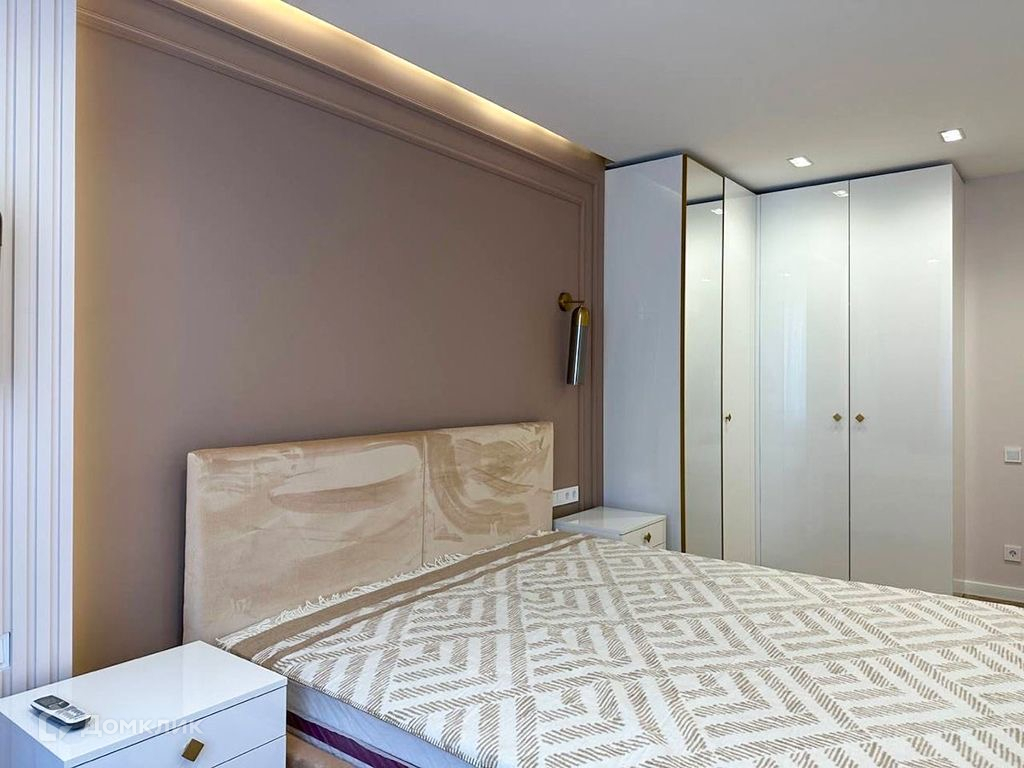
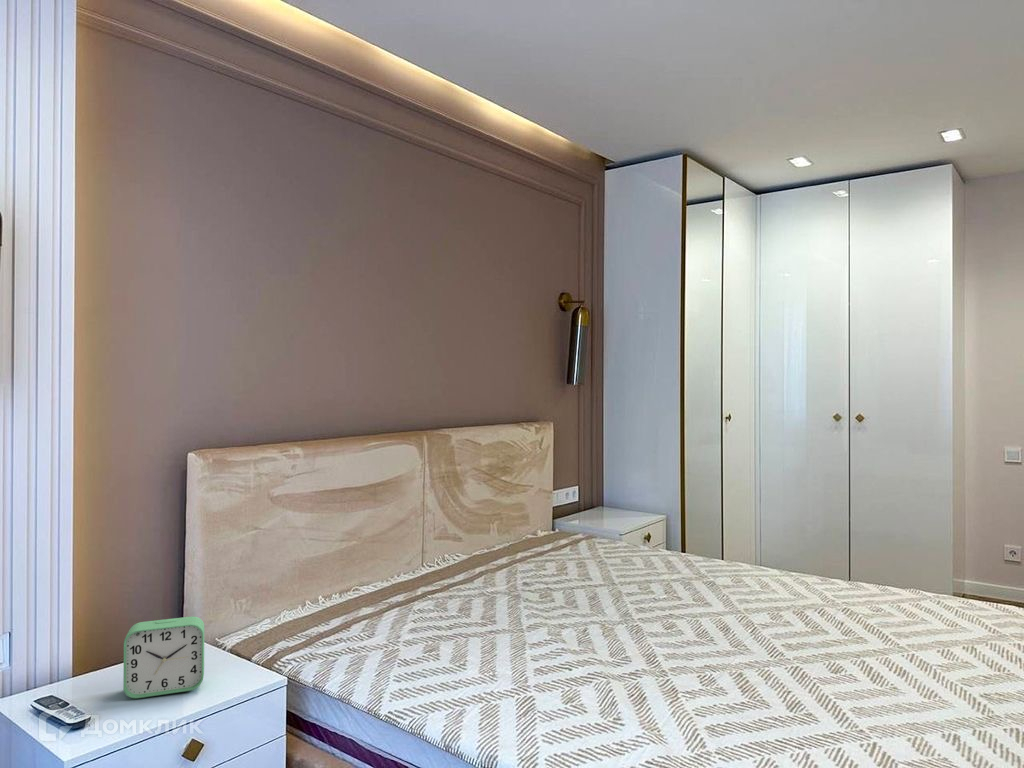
+ alarm clock (165, 655)
